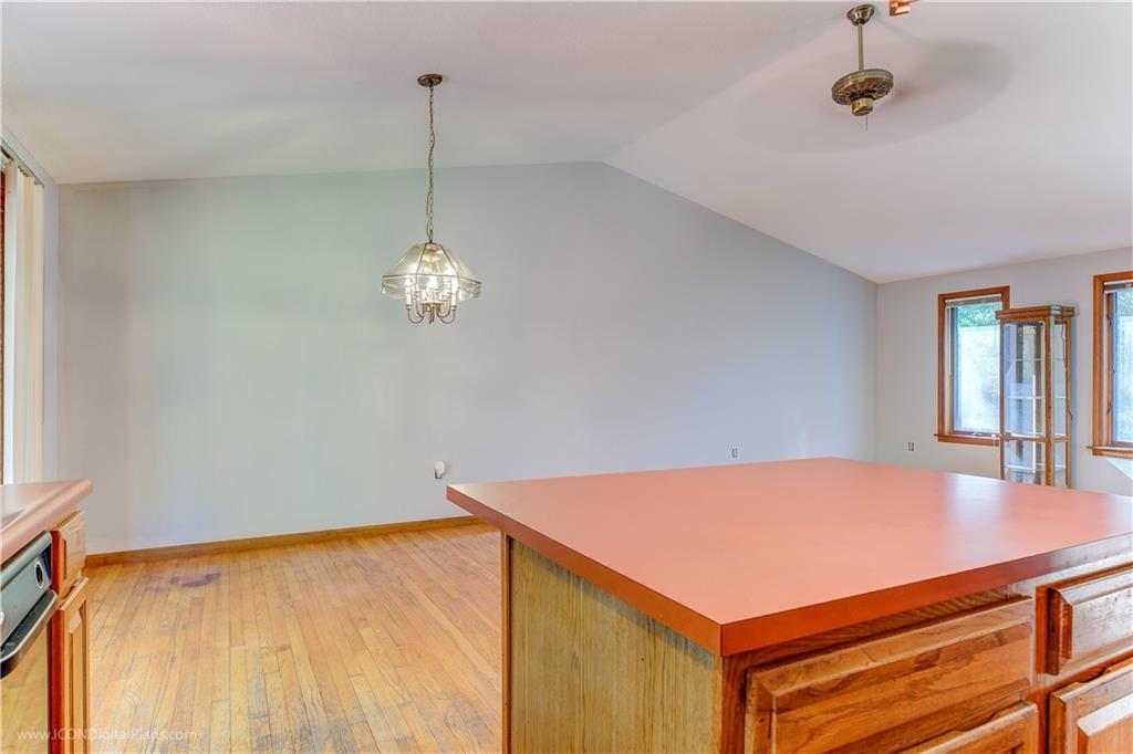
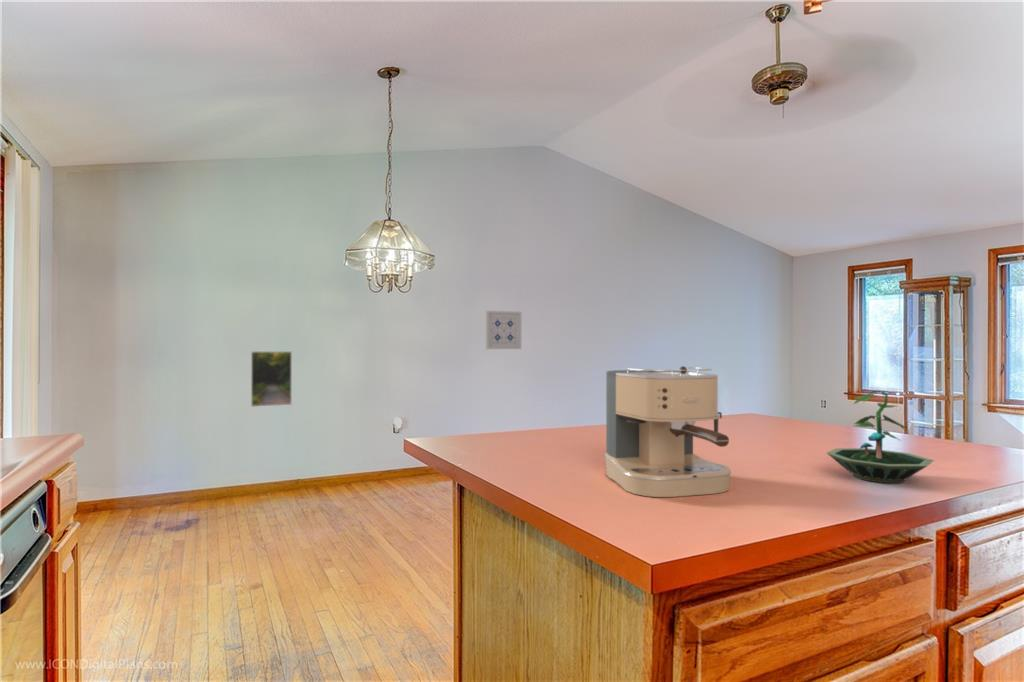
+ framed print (271, 378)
+ coffee maker (669, 424)
+ wall art (503, 330)
+ terrarium (879, 408)
